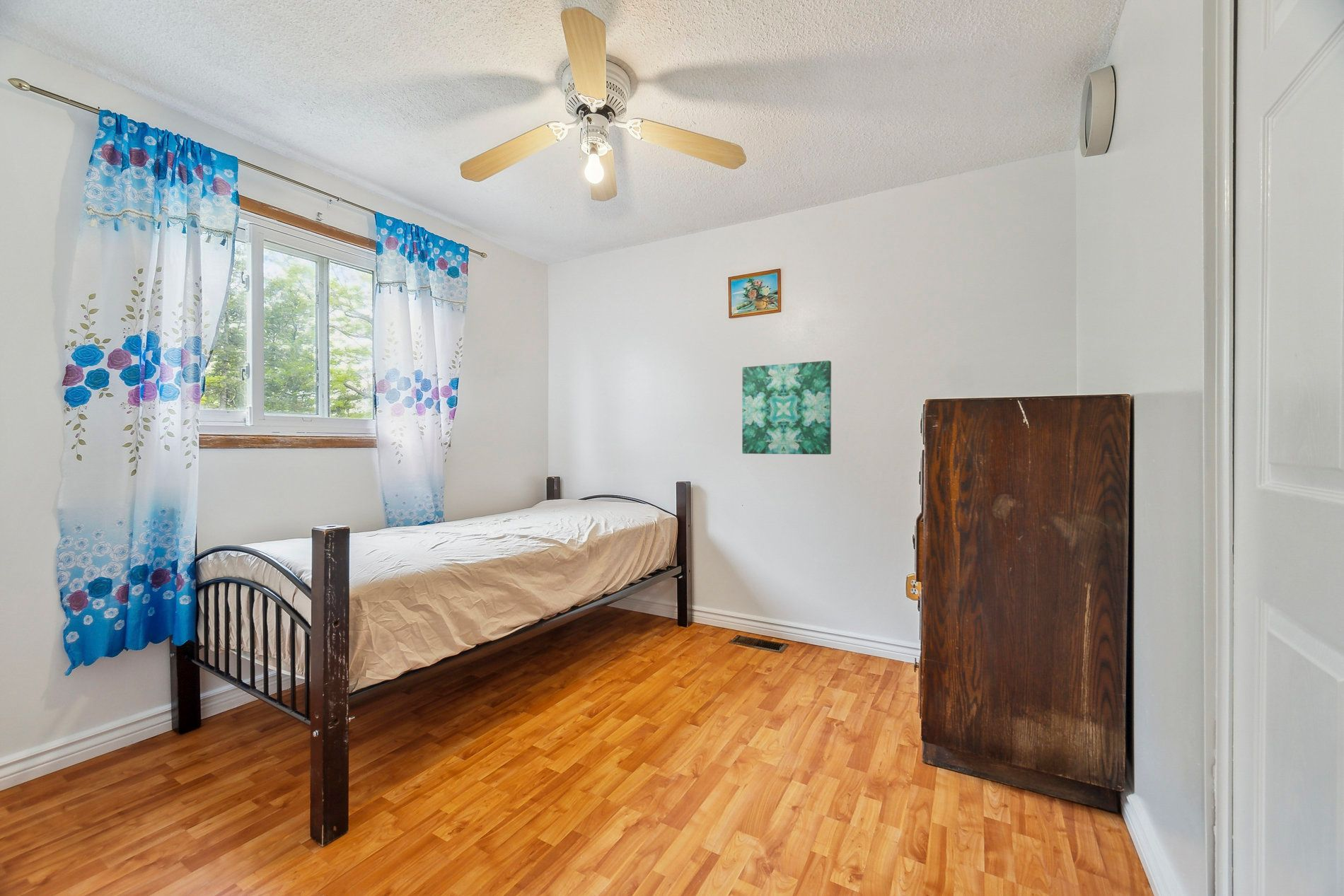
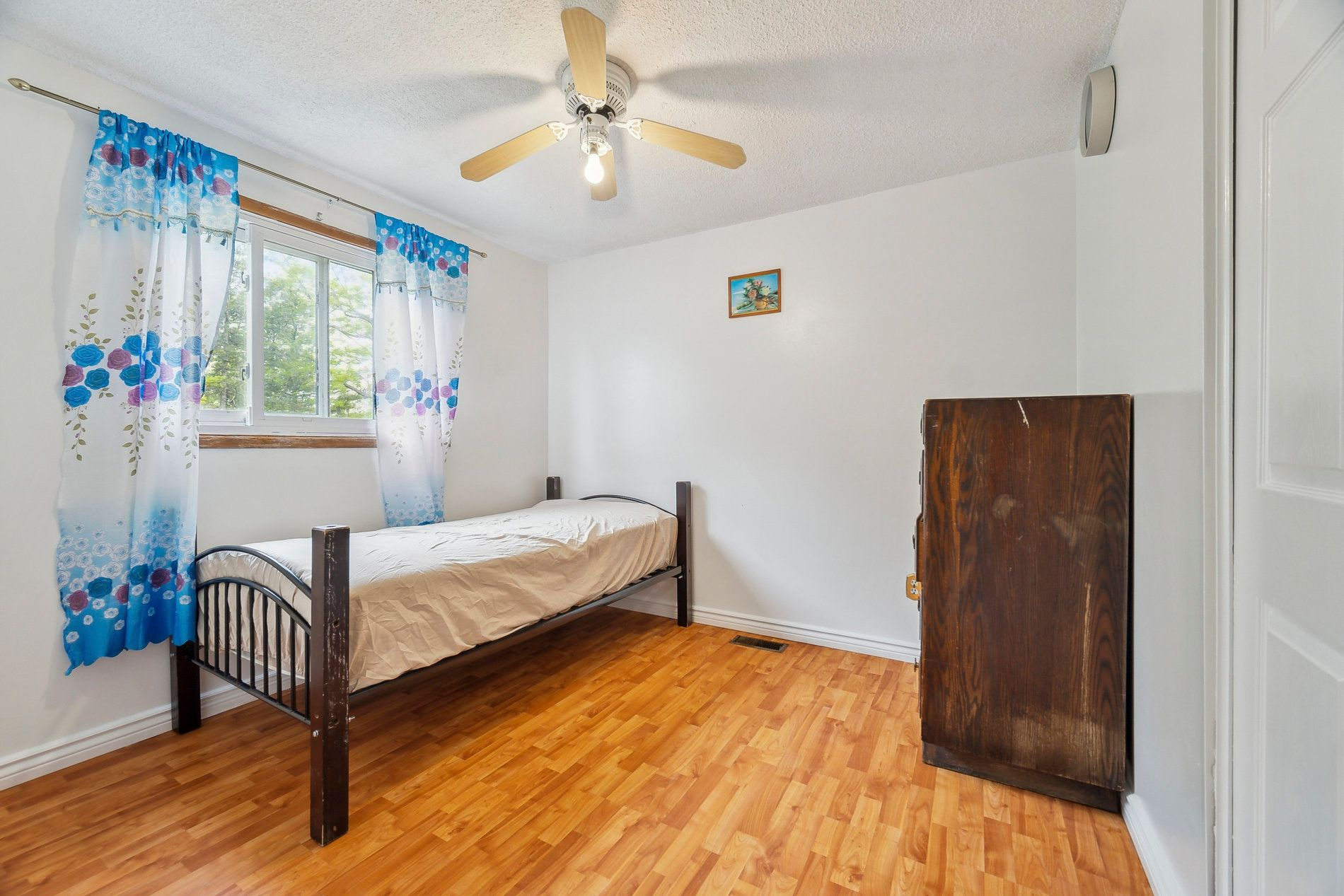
- wall art (785, 409)
